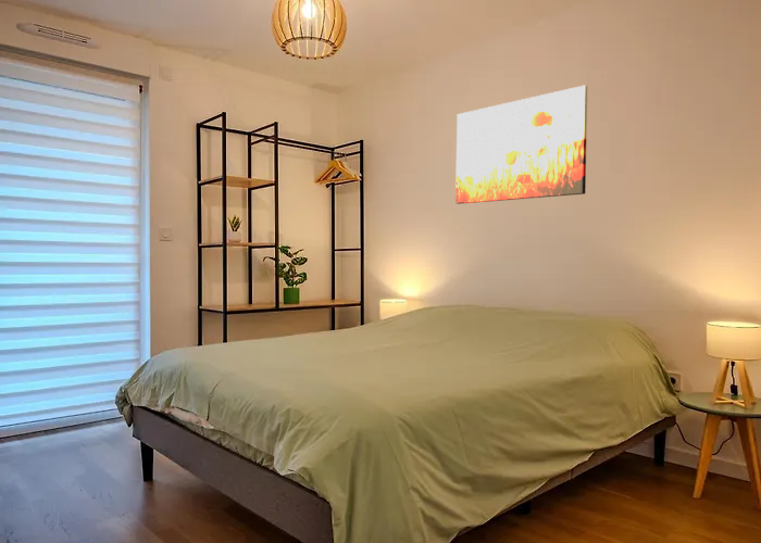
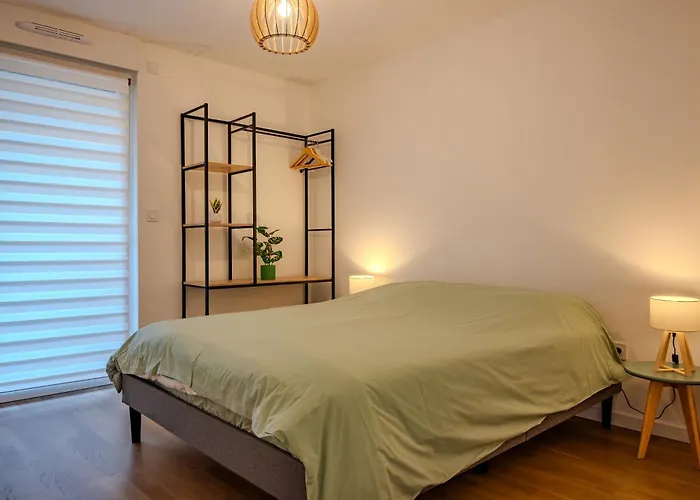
- wall art (514, 150)
